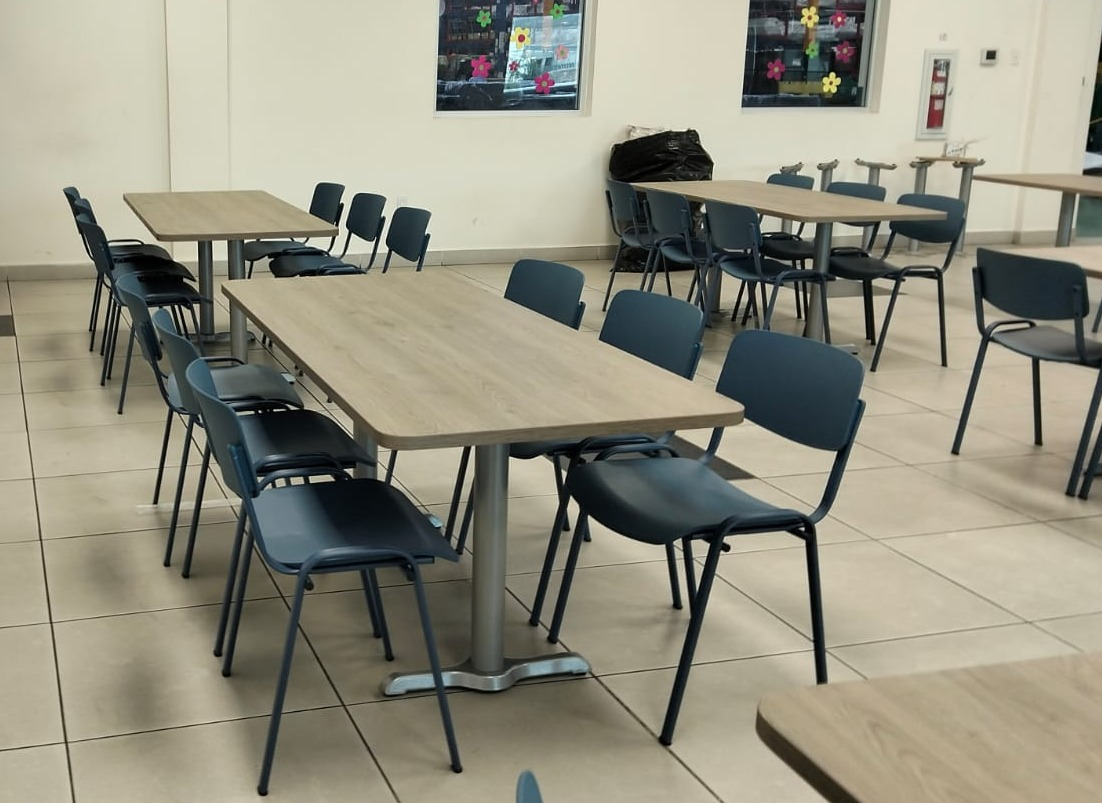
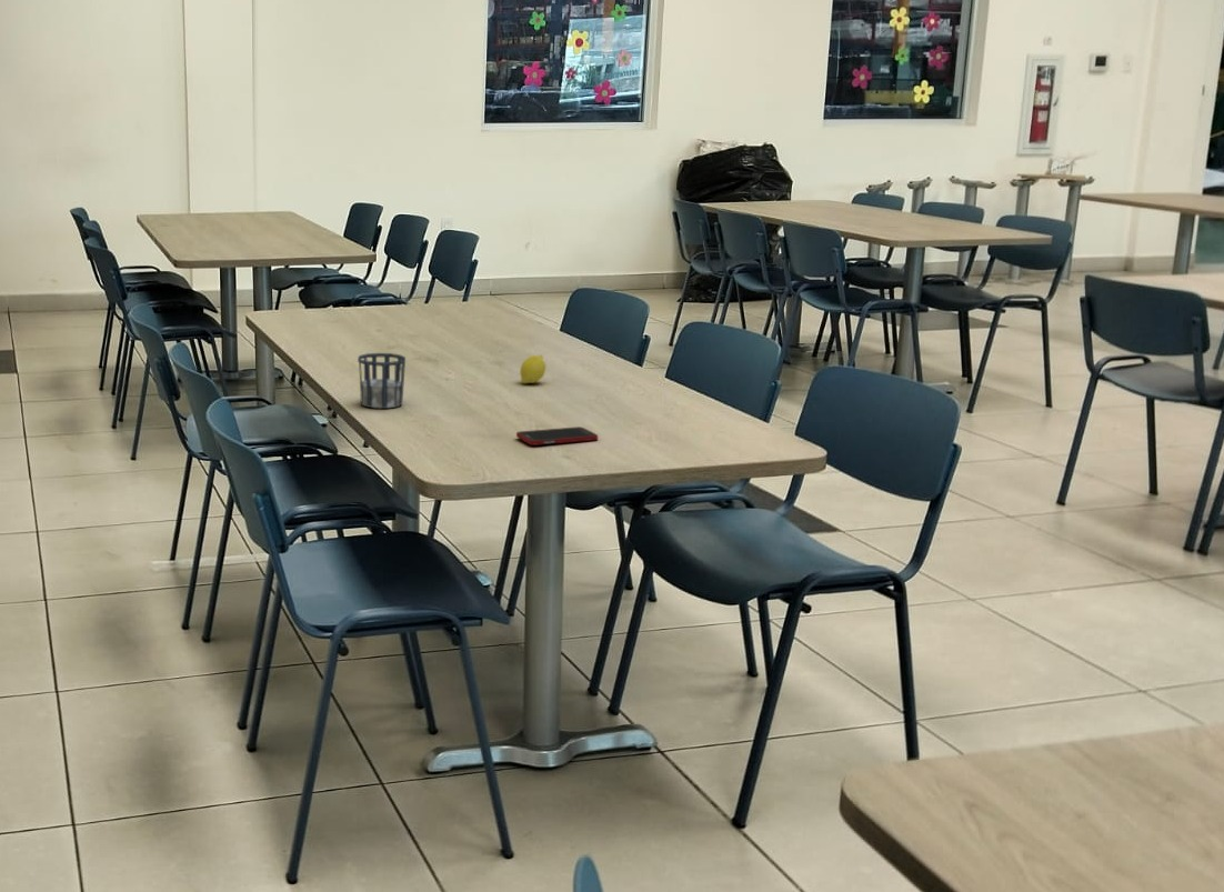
+ cell phone (556, 435)
+ cup (381, 380)
+ fruit (532, 369)
